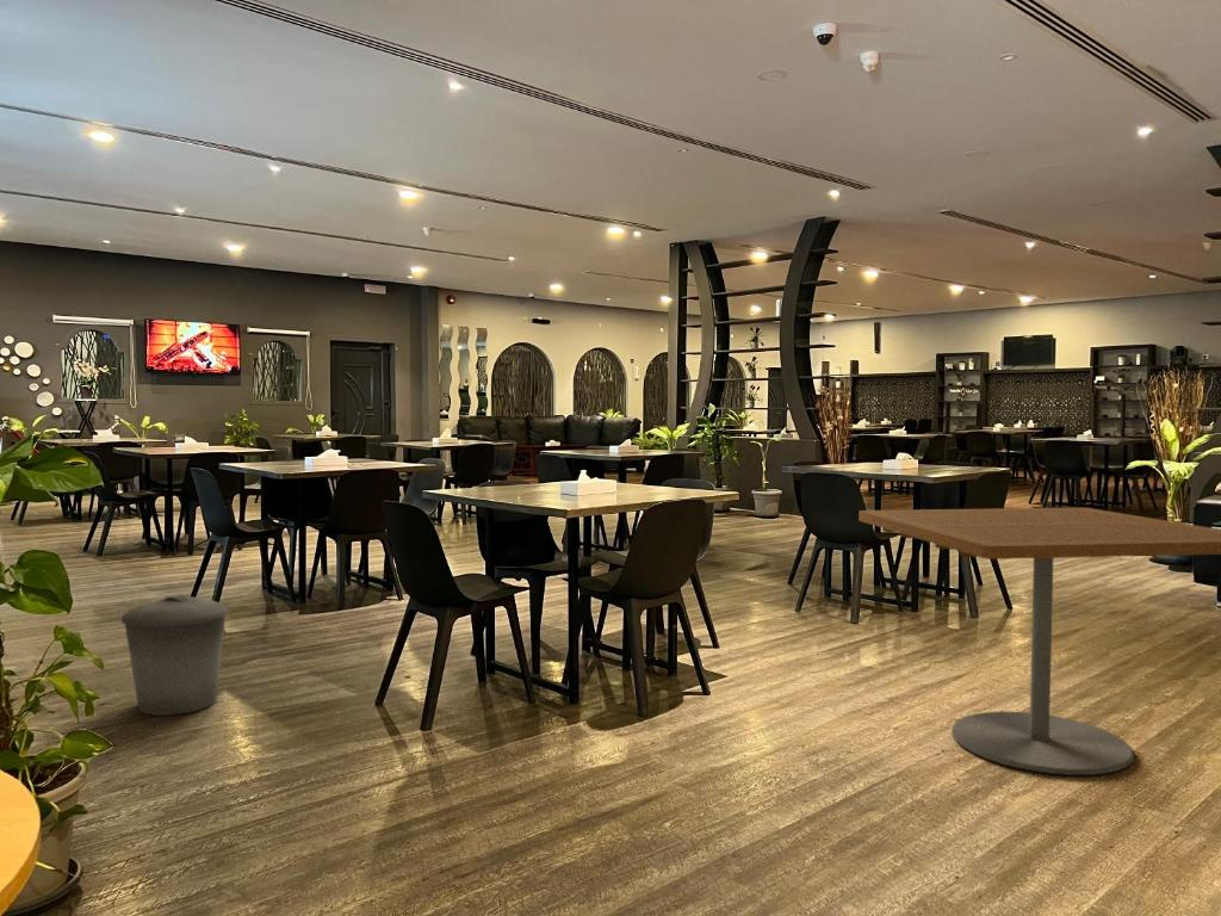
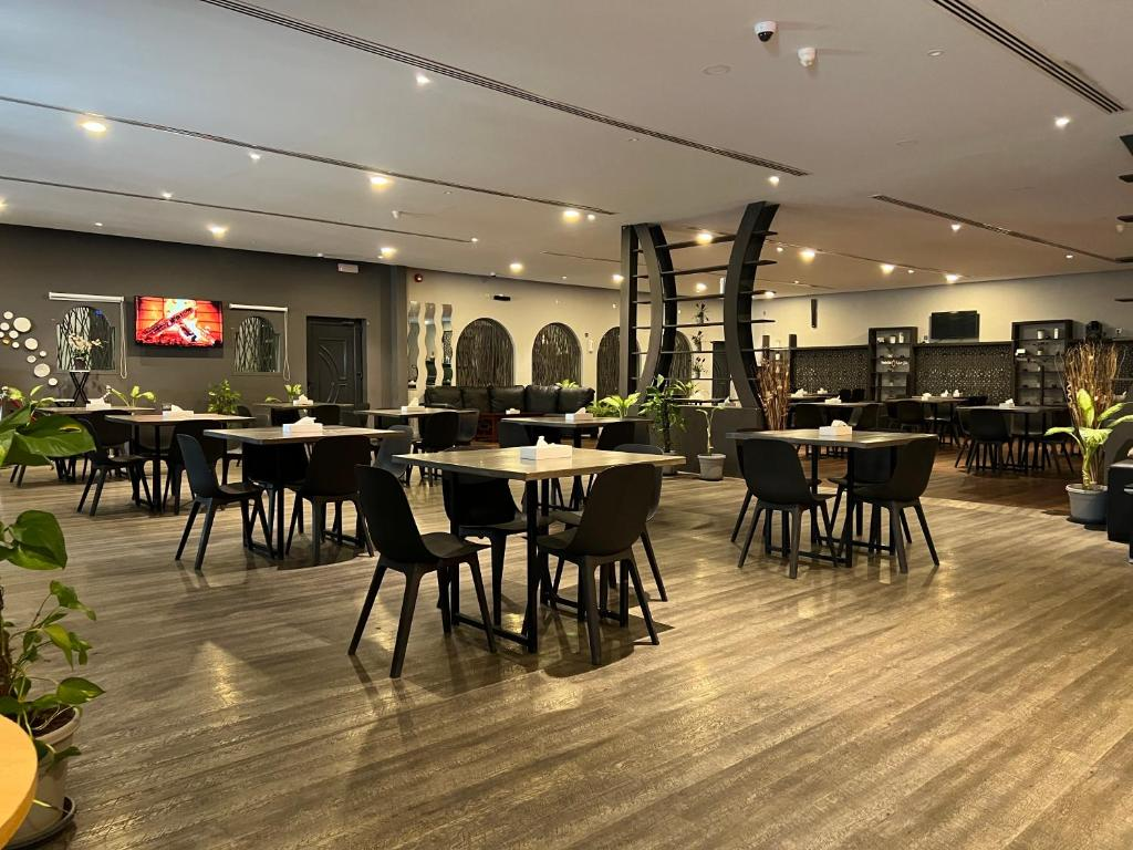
- trash can (176, 649)
- dining table (1041, 633)
